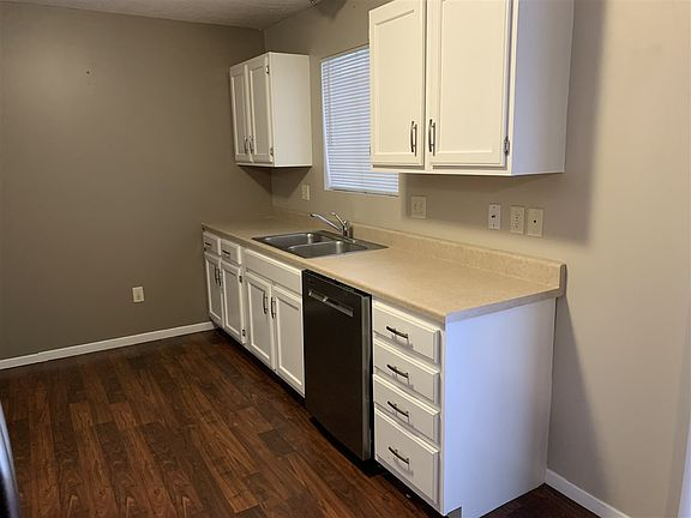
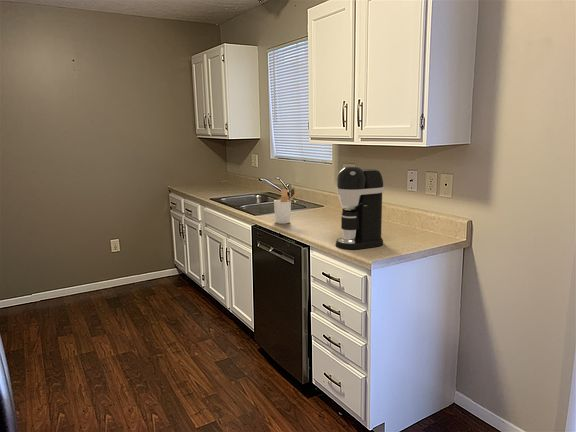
+ utensil holder (287, 206)
+ coffee maker (360, 205)
